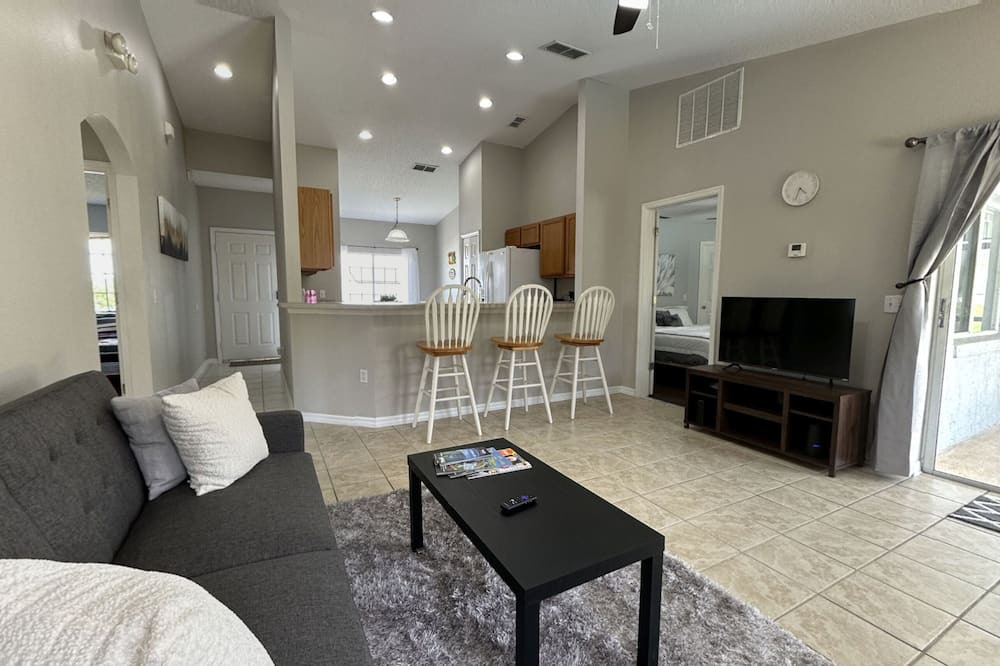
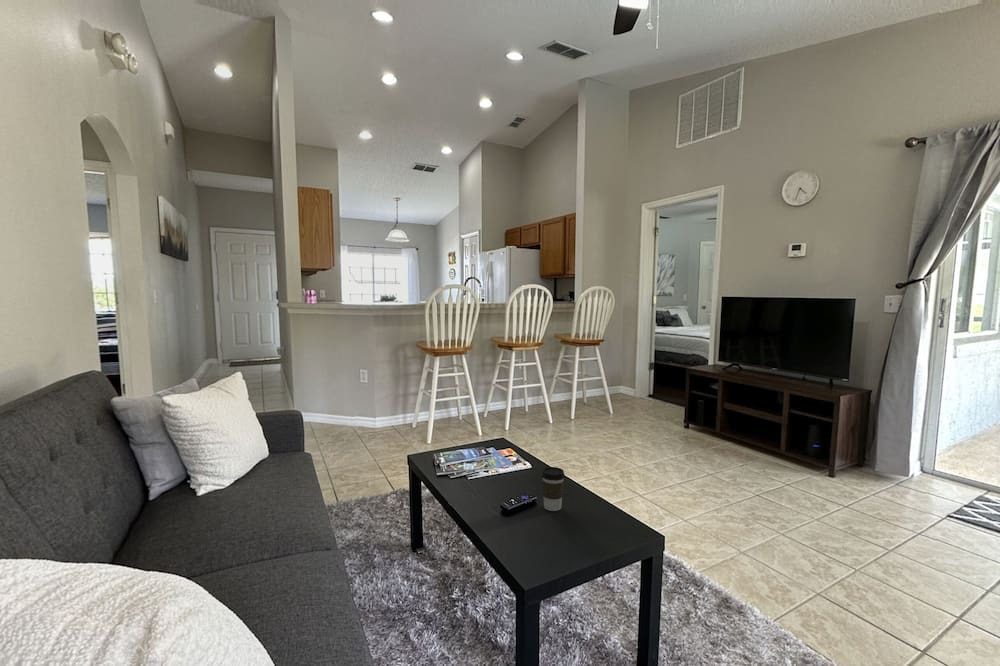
+ coffee cup (552, 488)
